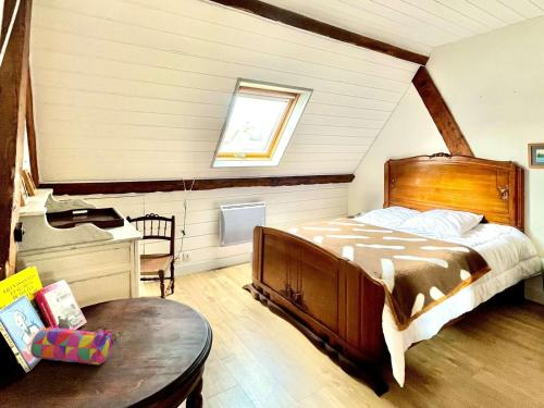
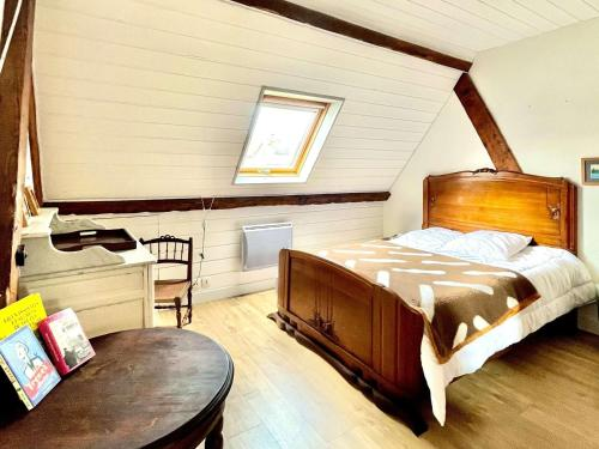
- pencil case (74, 344)
